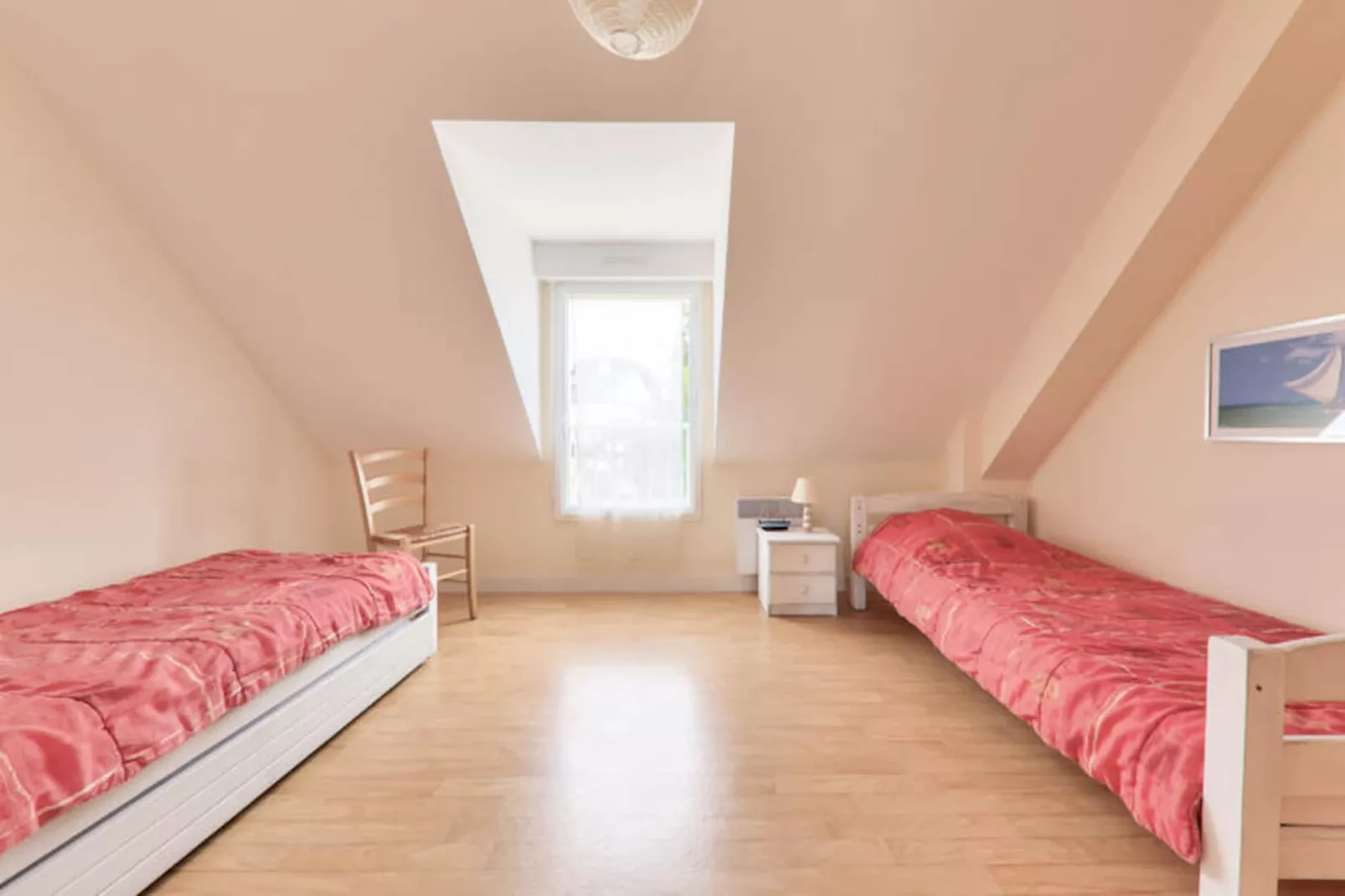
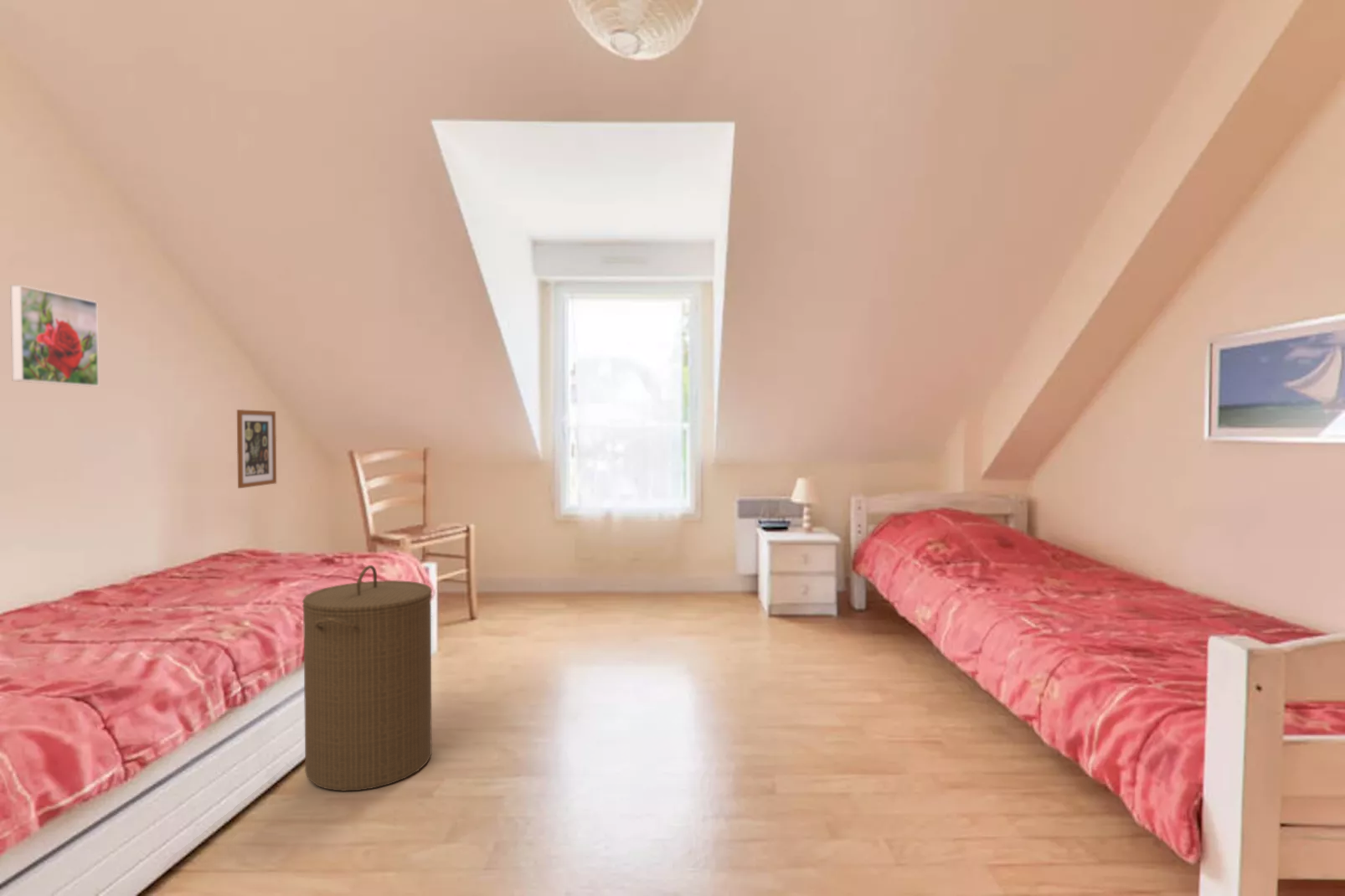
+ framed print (57, 338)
+ wall art (257, 448)
+ laundry hamper (369, 664)
